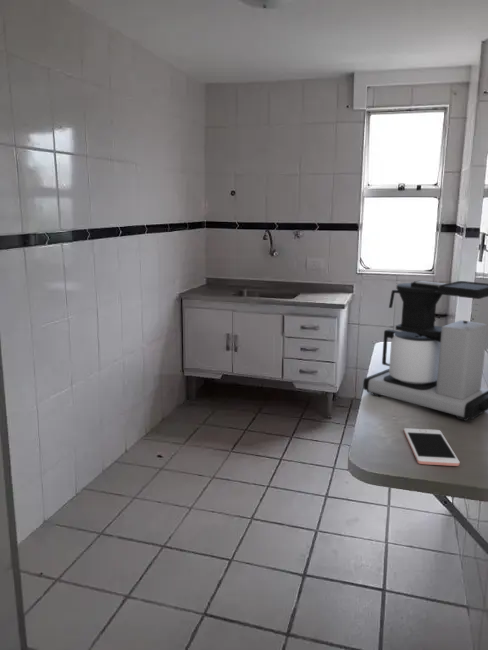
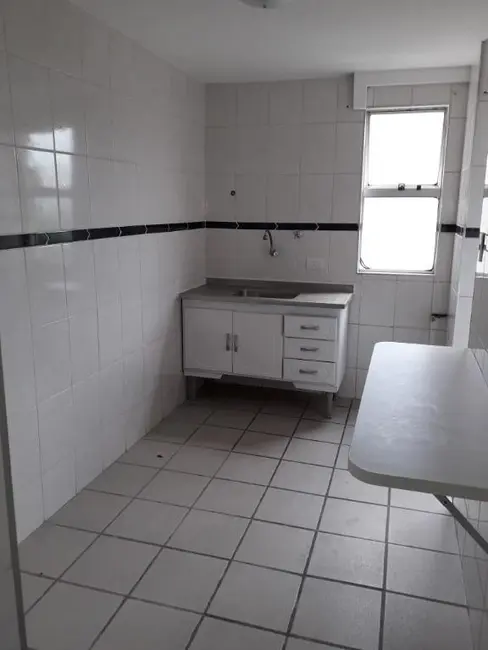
- cell phone (429, 445)
- coffee maker (432, 343)
